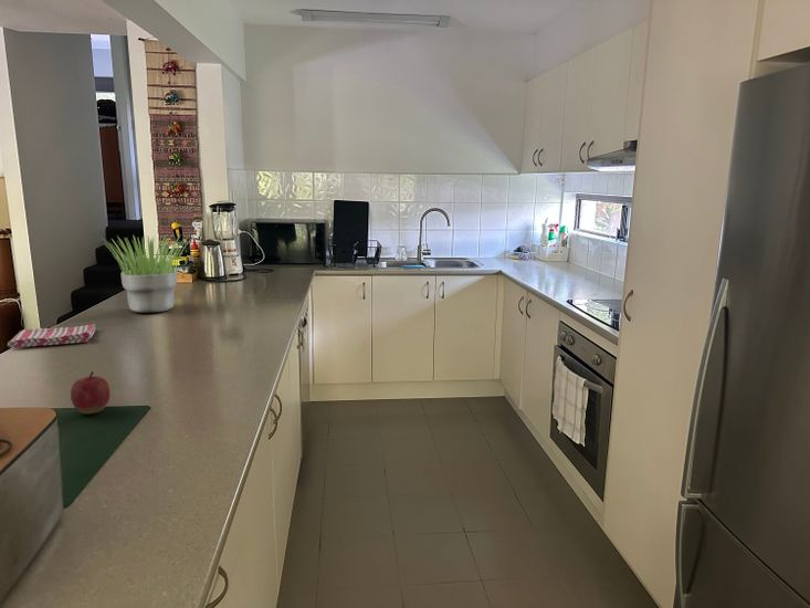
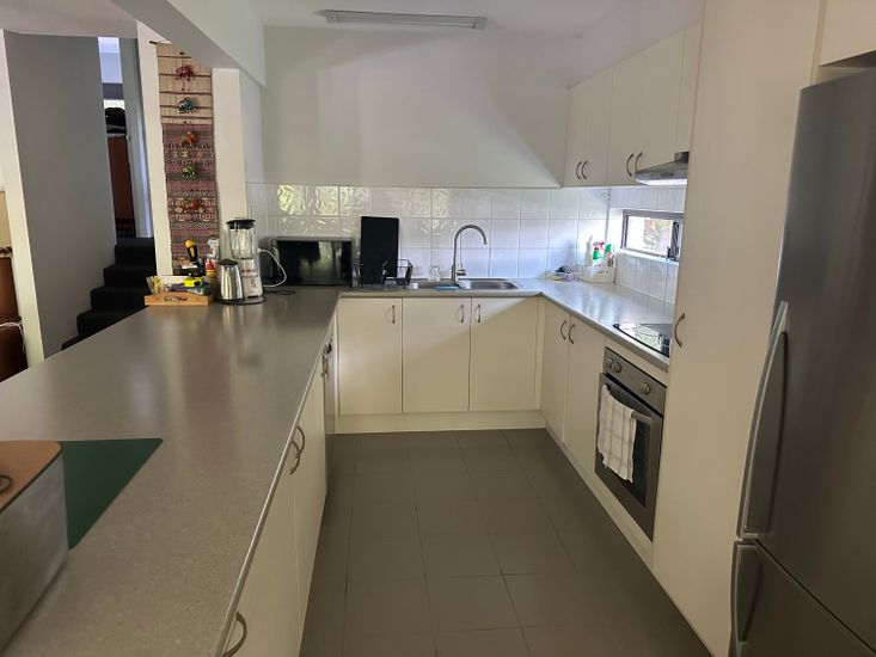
- apple (90, 390)
- potted plant (150, 273)
- dish towel (53, 334)
